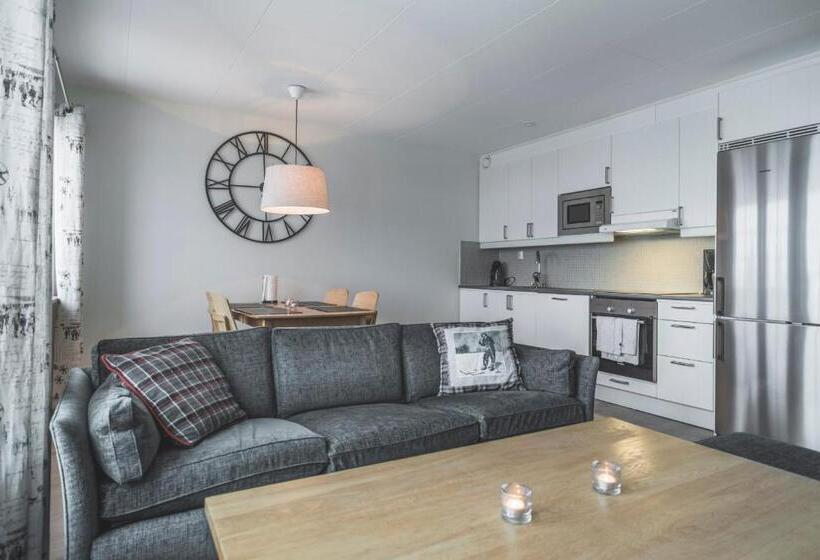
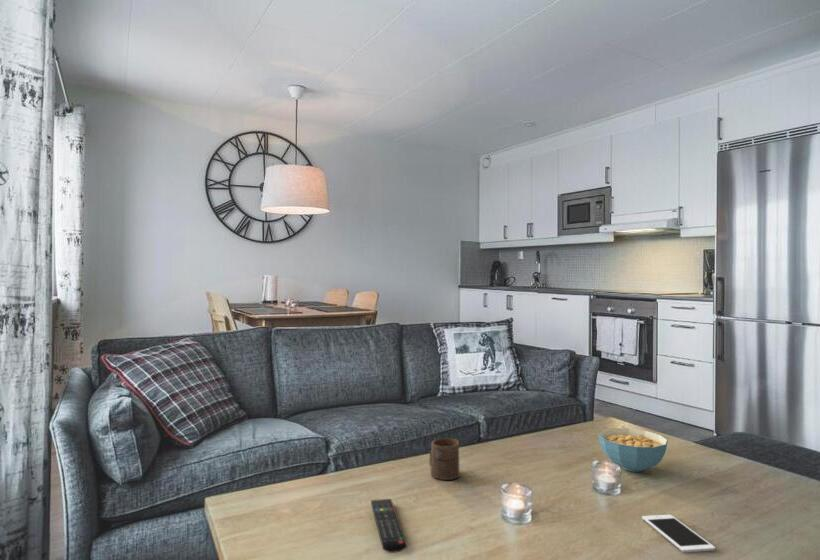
+ remote control (387, 523)
+ cup (444, 458)
+ cell phone (676, 532)
+ cereal bowl (632, 452)
